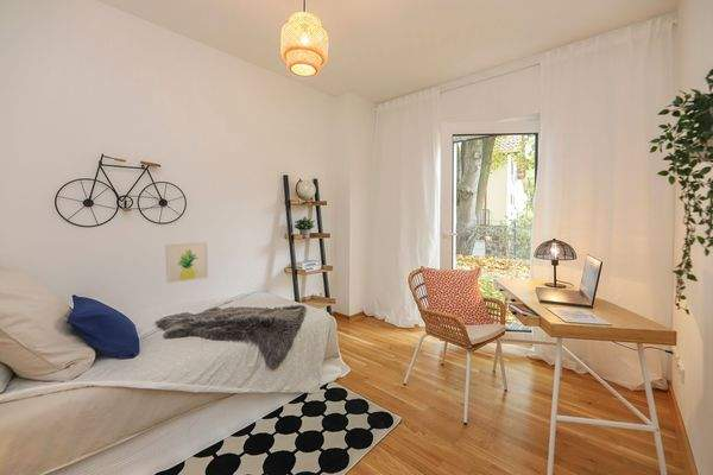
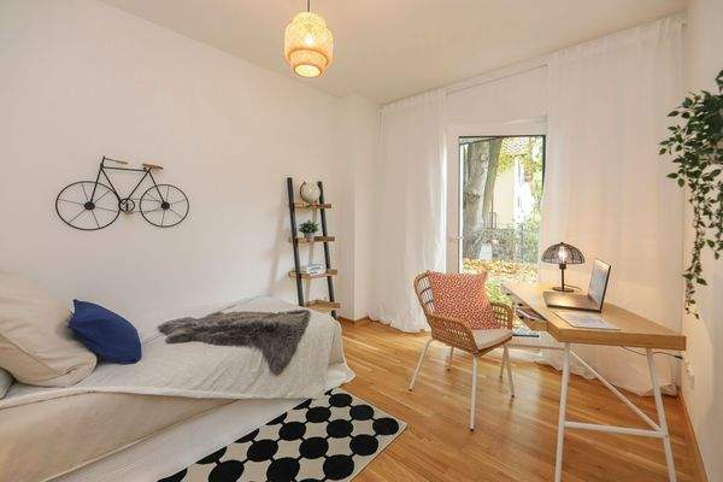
- wall art (187, 261)
